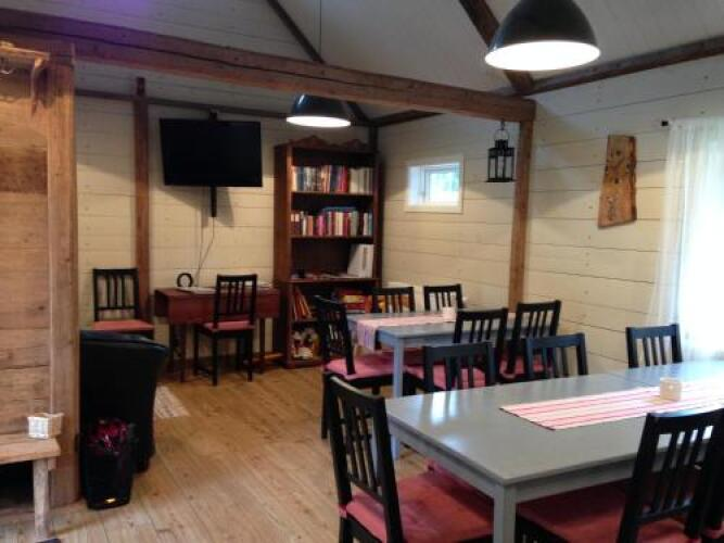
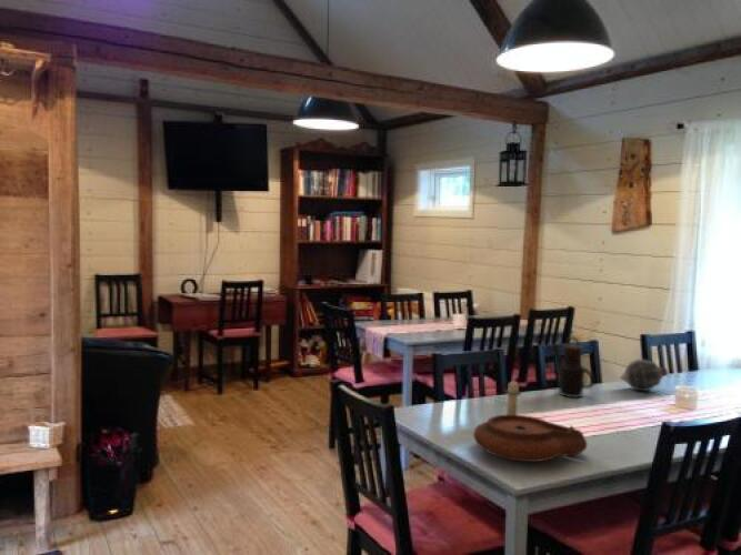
+ teapot (571, 366)
+ grenade (643, 374)
+ candle (512, 398)
+ plate (525, 438)
